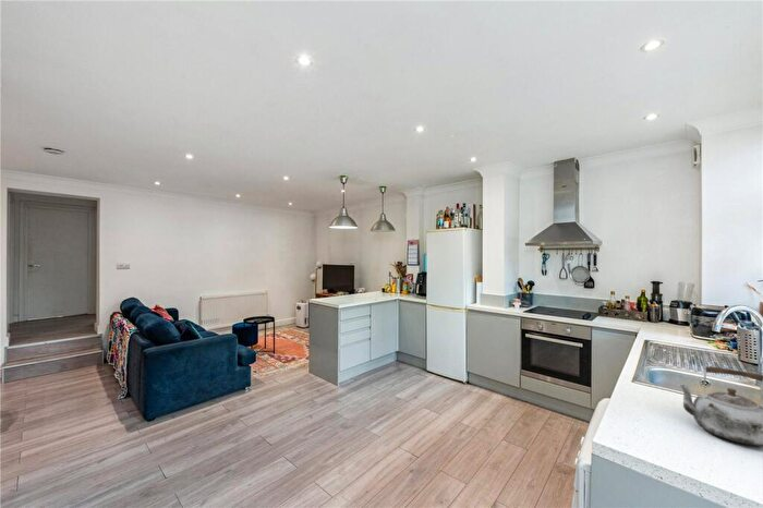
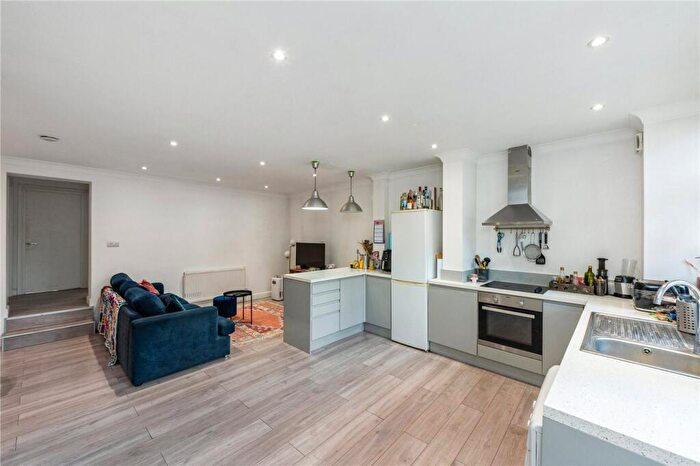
- kettle (722, 399)
